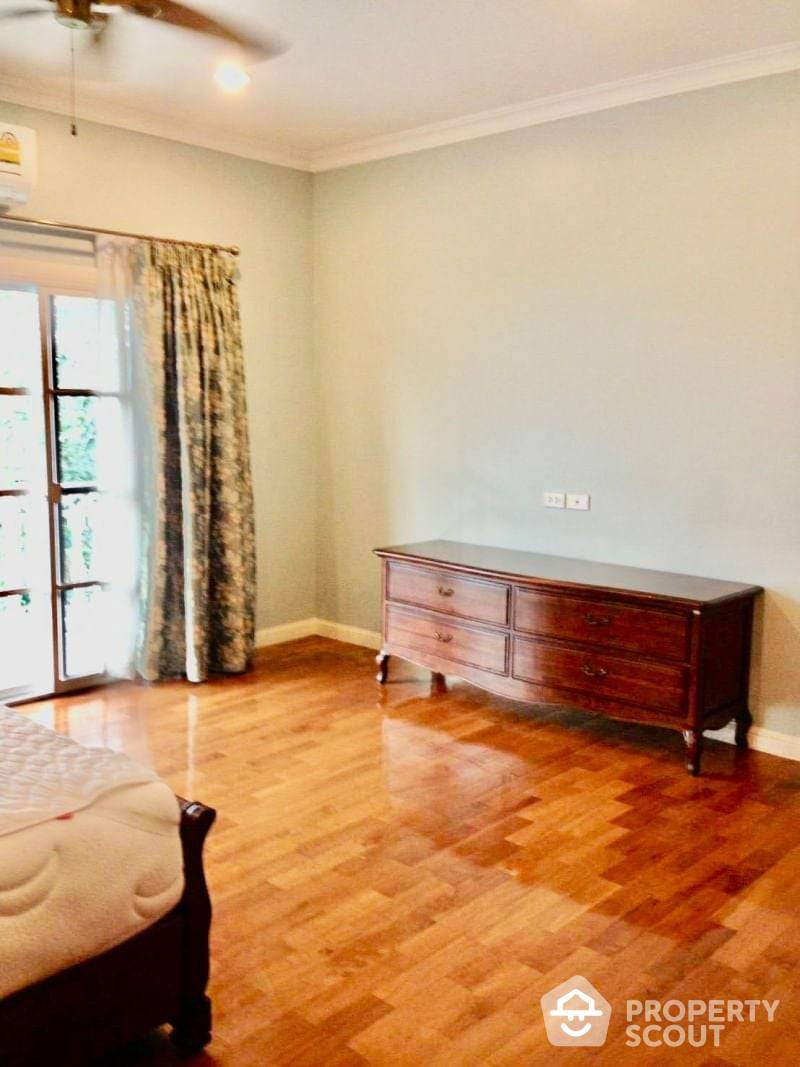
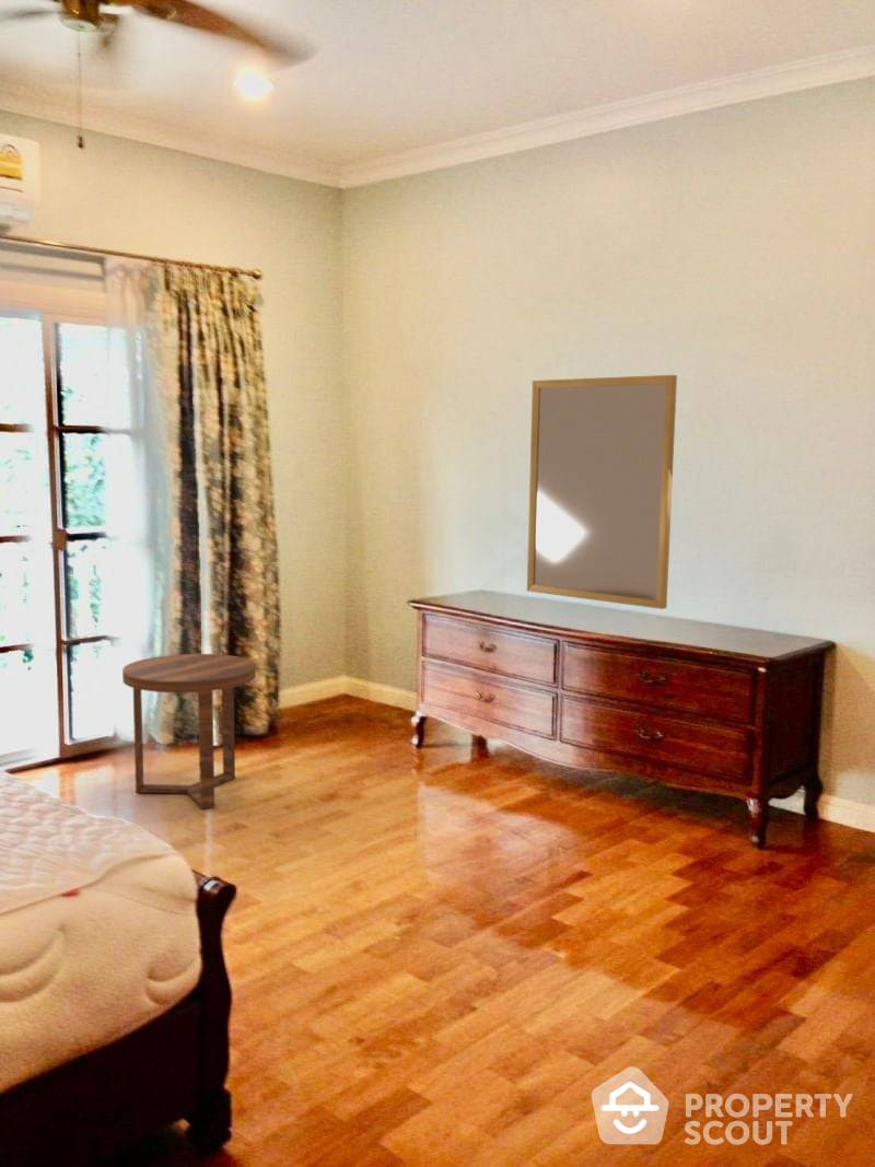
+ home mirror (597, 490)
+ side table (199, 730)
